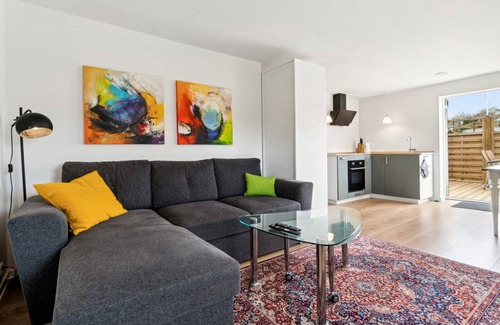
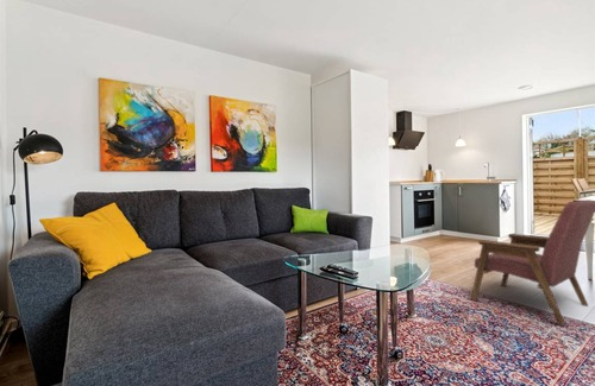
+ armchair (527, 251)
